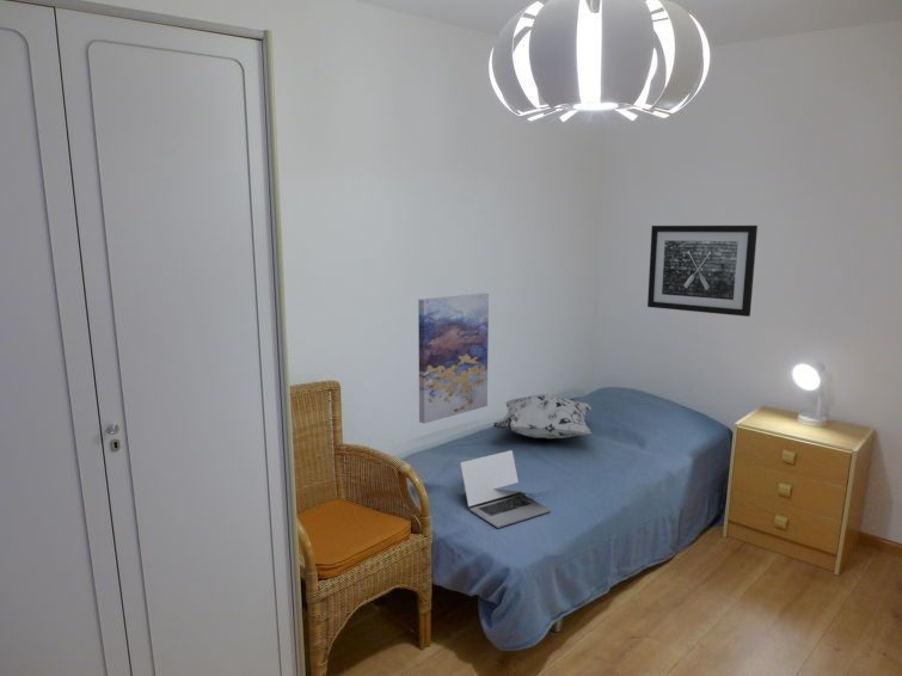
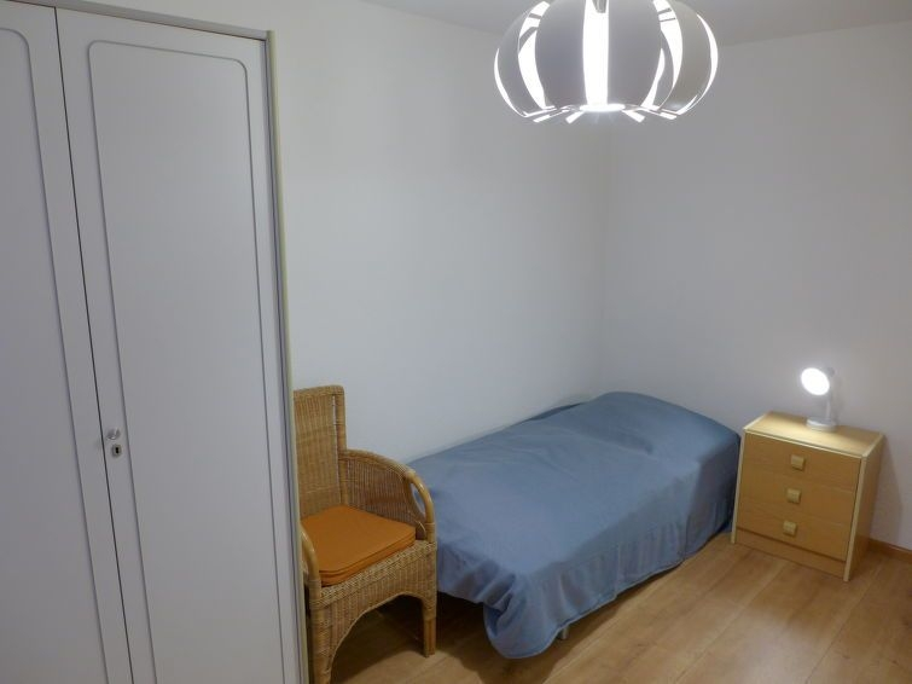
- wall art (454, 356)
- laptop (504, 485)
- decorative pillow (544, 416)
- wall art (699, 269)
